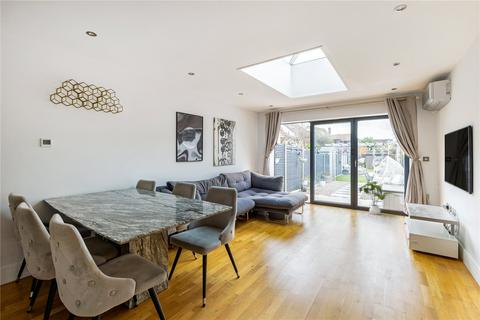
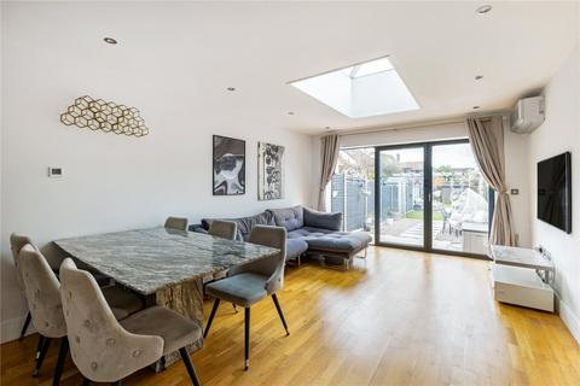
- house plant (374, 198)
